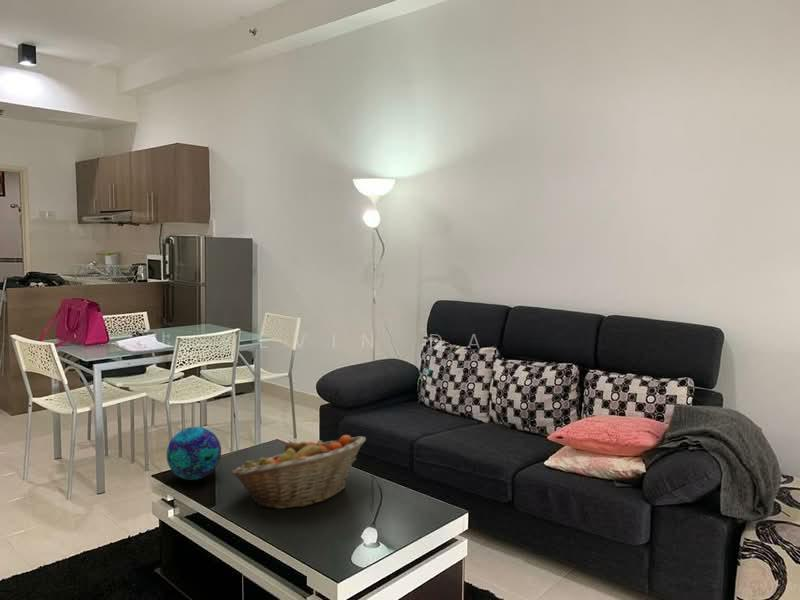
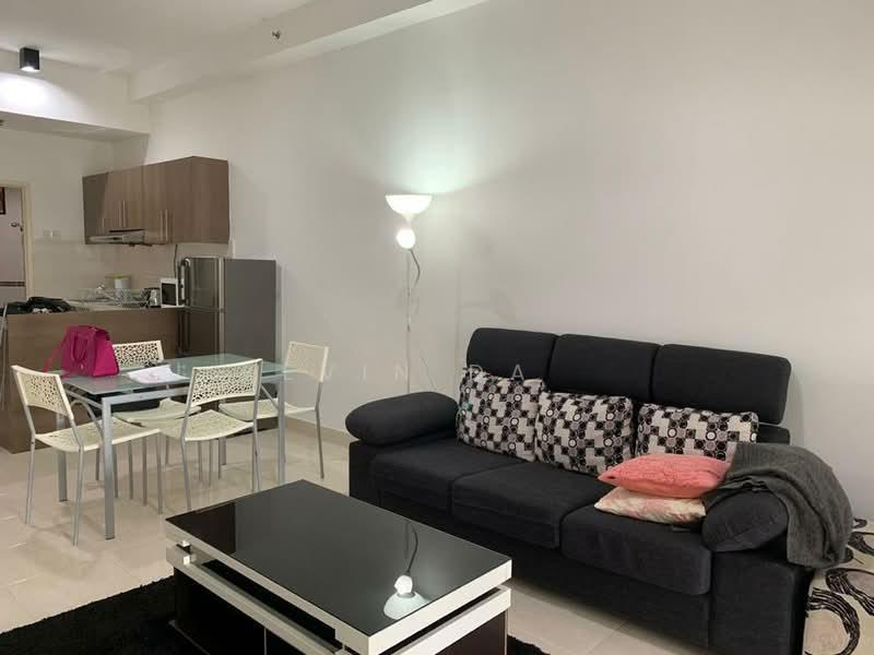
- decorative ball (194, 453)
- fruit basket (301, 465)
